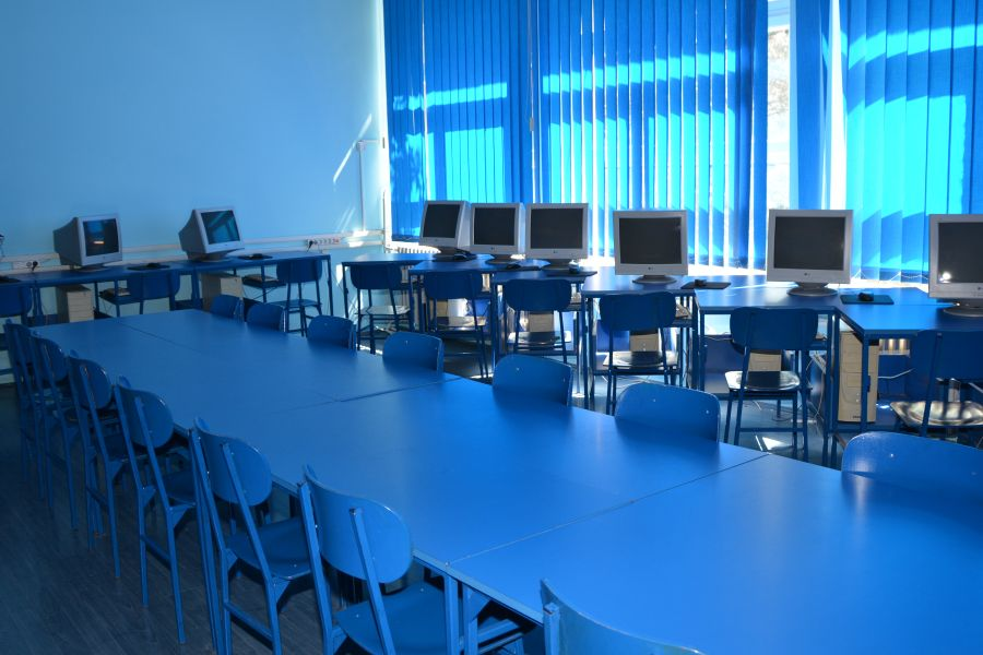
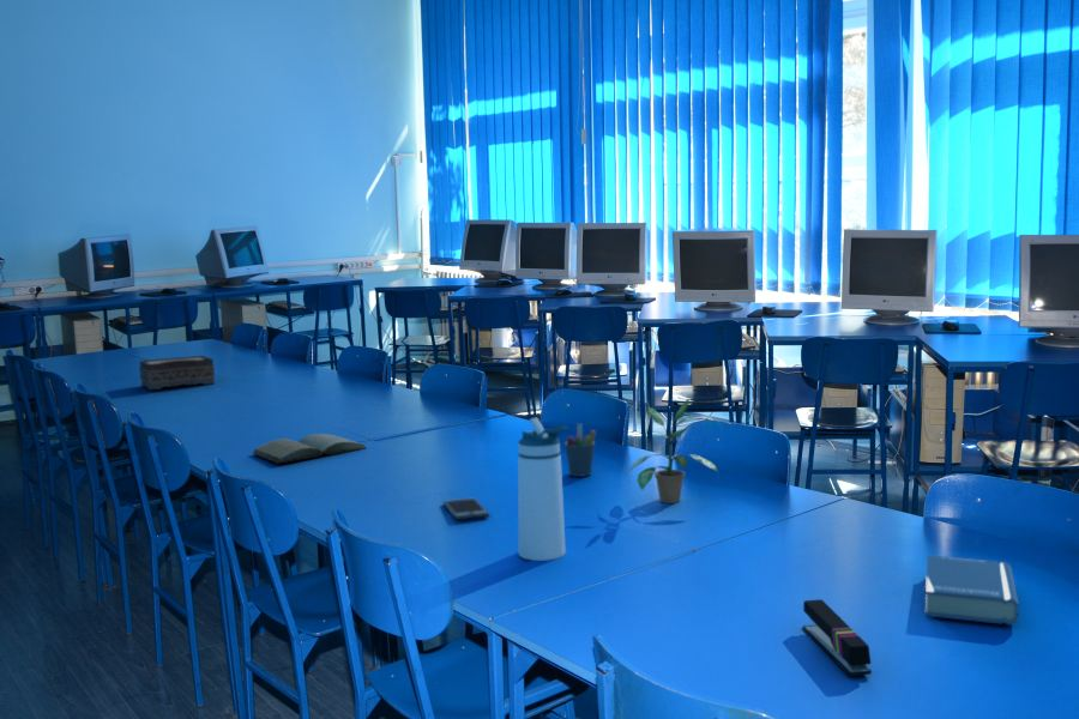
+ water bottle (543, 488)
+ smartphone (465, 508)
+ pen holder (580, 449)
+ book (309, 445)
+ potted plant (669, 449)
+ hardback book (969, 587)
+ stapler (834, 635)
+ tissue box (176, 371)
